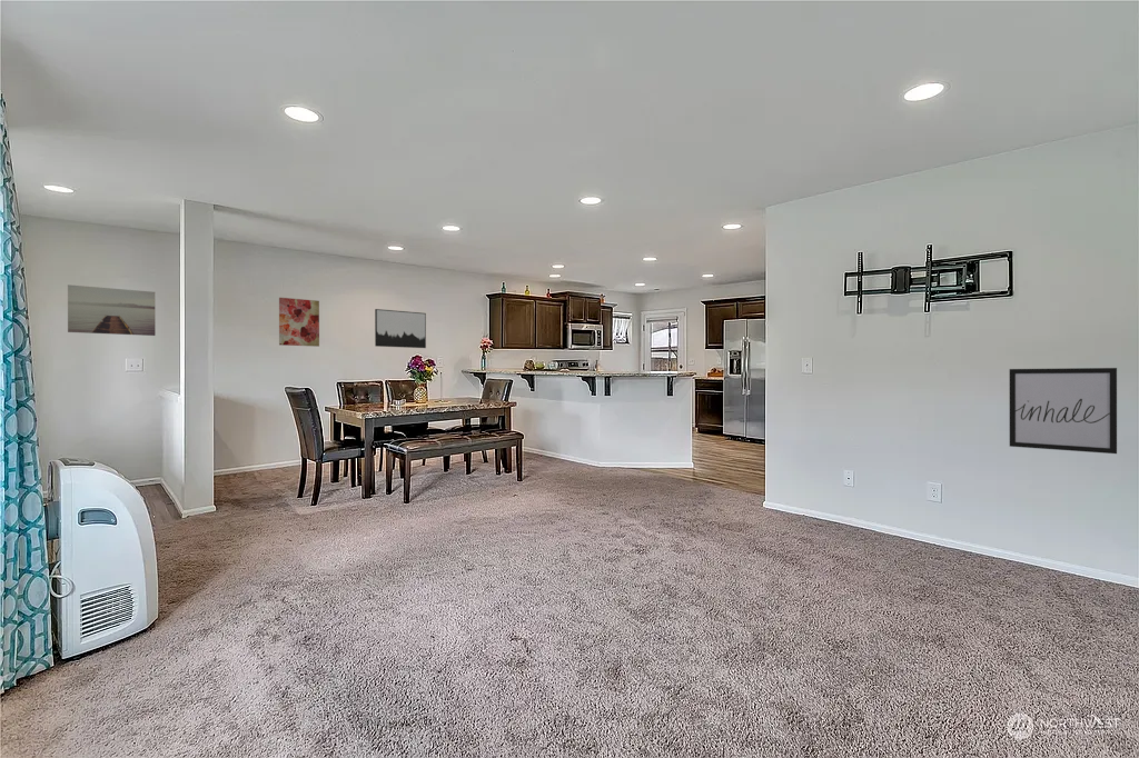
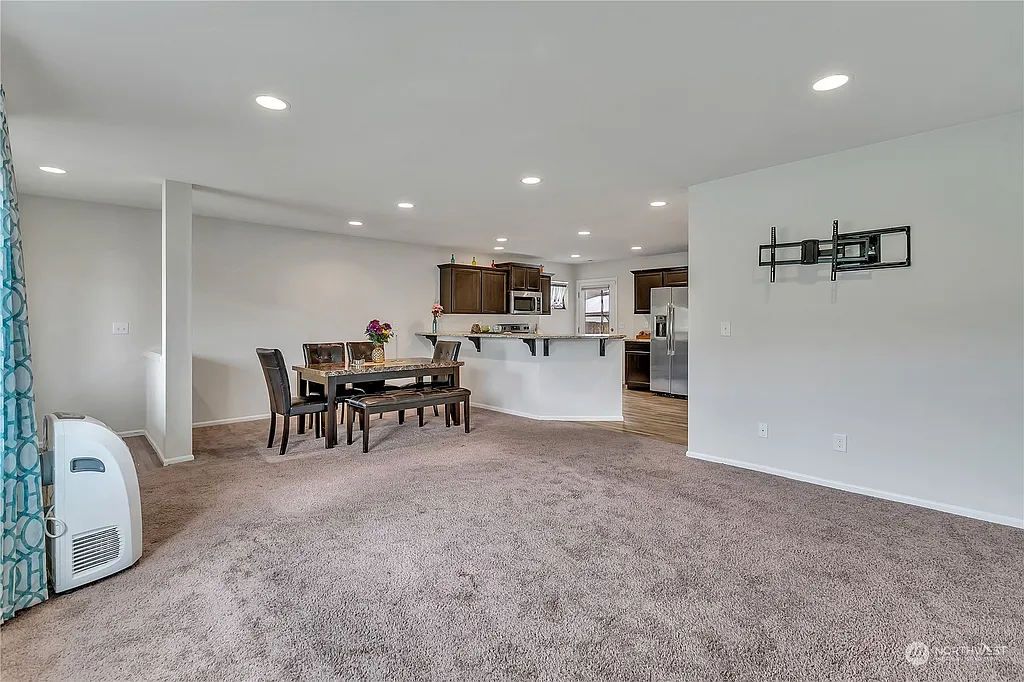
- wall art (112, 311)
- wall art (400, 329)
- wall art (1060, 409)
- wall art (299, 322)
